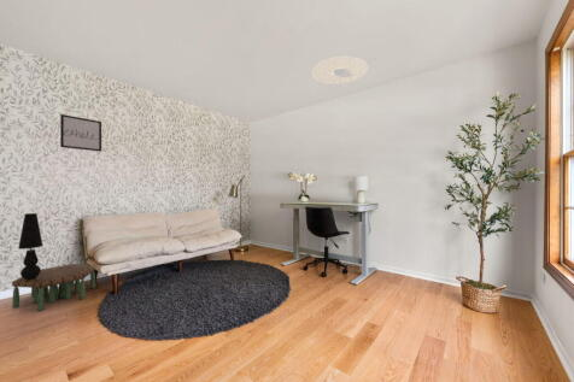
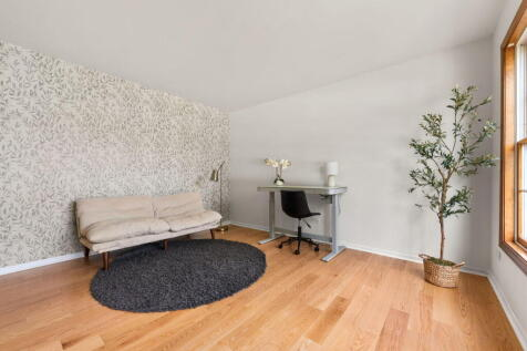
- table lamp (30, 246)
- wall art (82, 134)
- ceiling light (339, 69)
- side table (58, 283)
